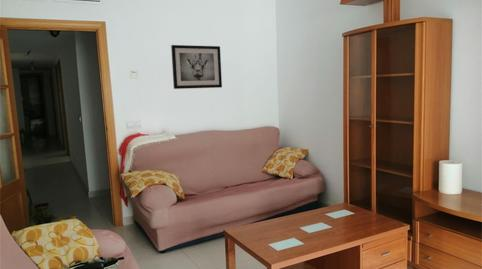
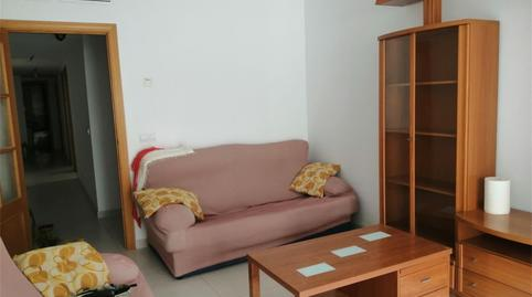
- wall art (197, 67)
